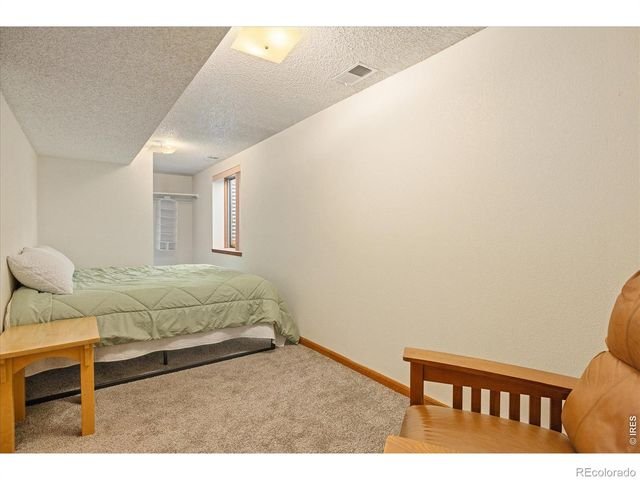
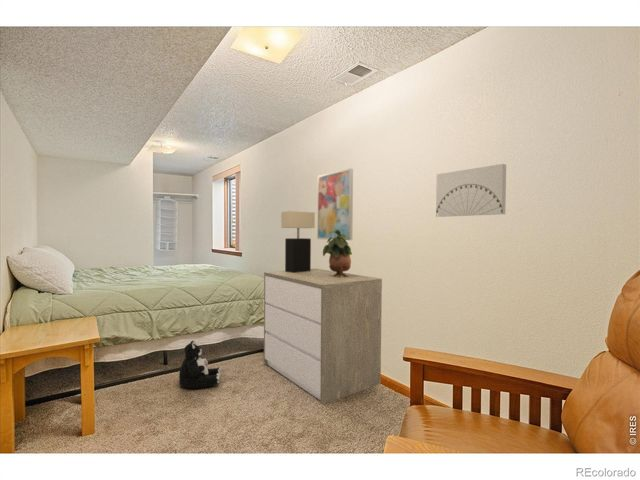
+ wall art (468, 192)
+ potted plant (337, 253)
+ table lamp (298, 241)
+ plush toy (200, 362)
+ dresser (318, 324)
+ wall art (334, 206)
